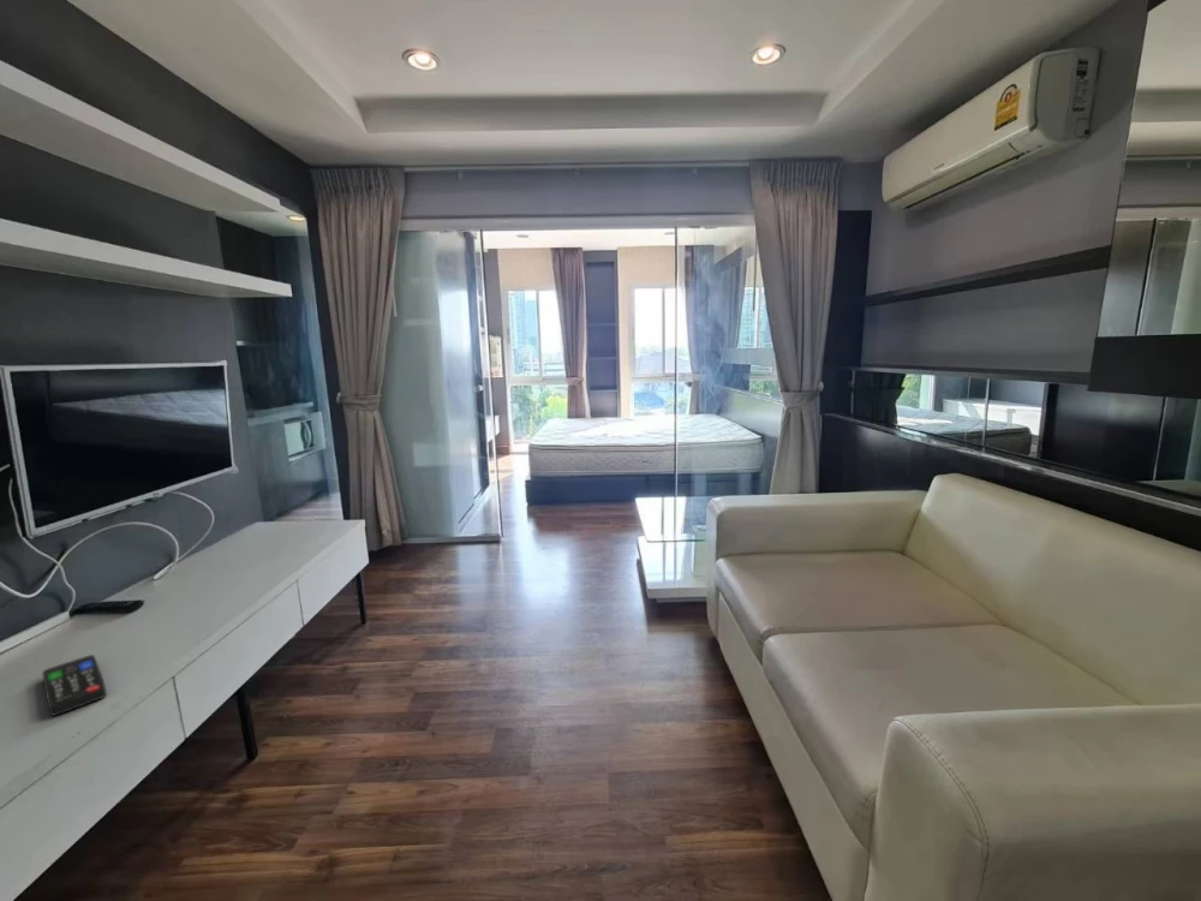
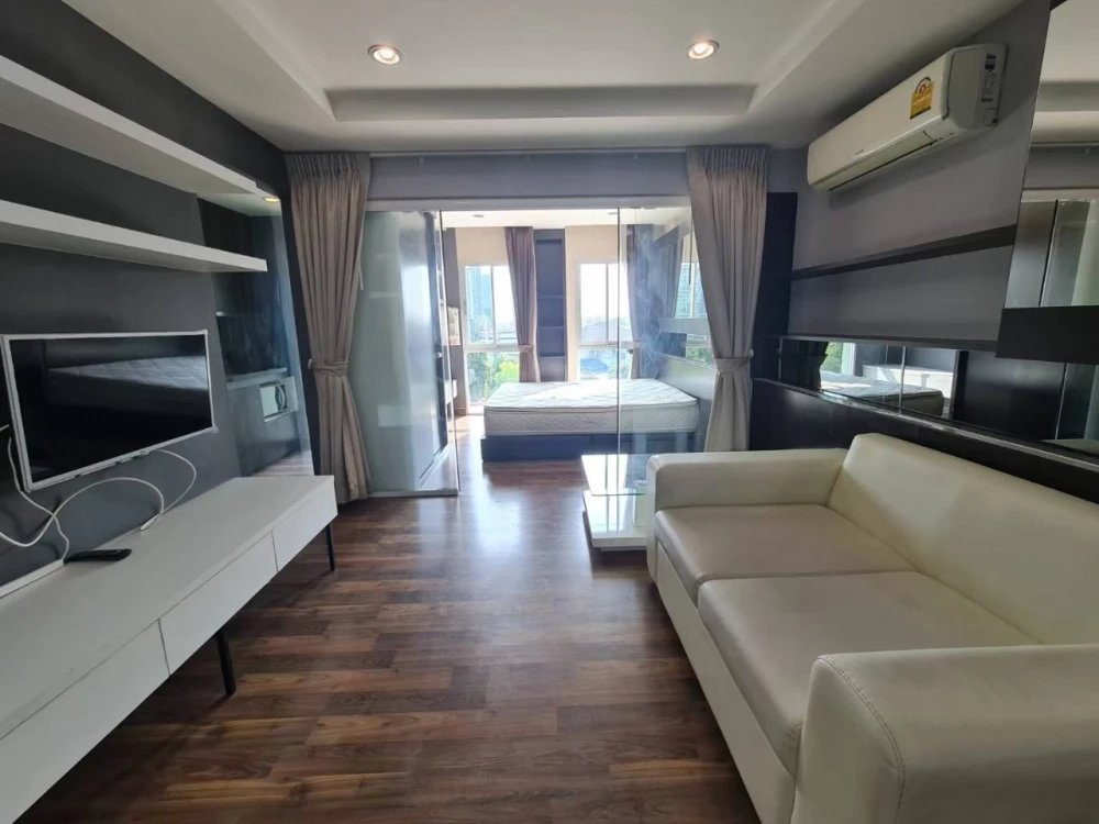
- remote control (73, 682)
